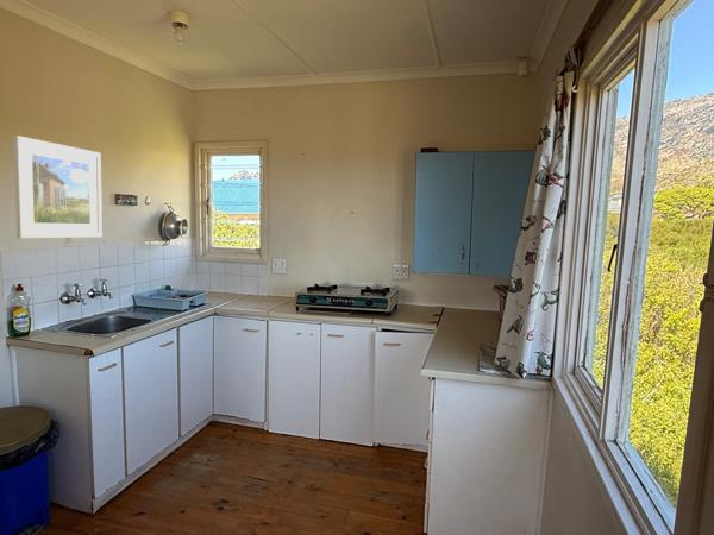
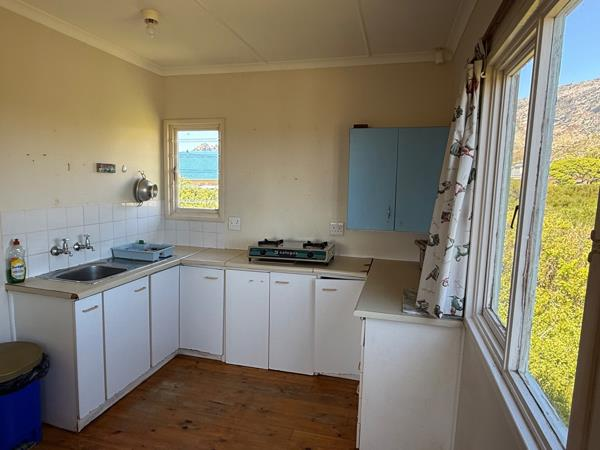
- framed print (62, 191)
